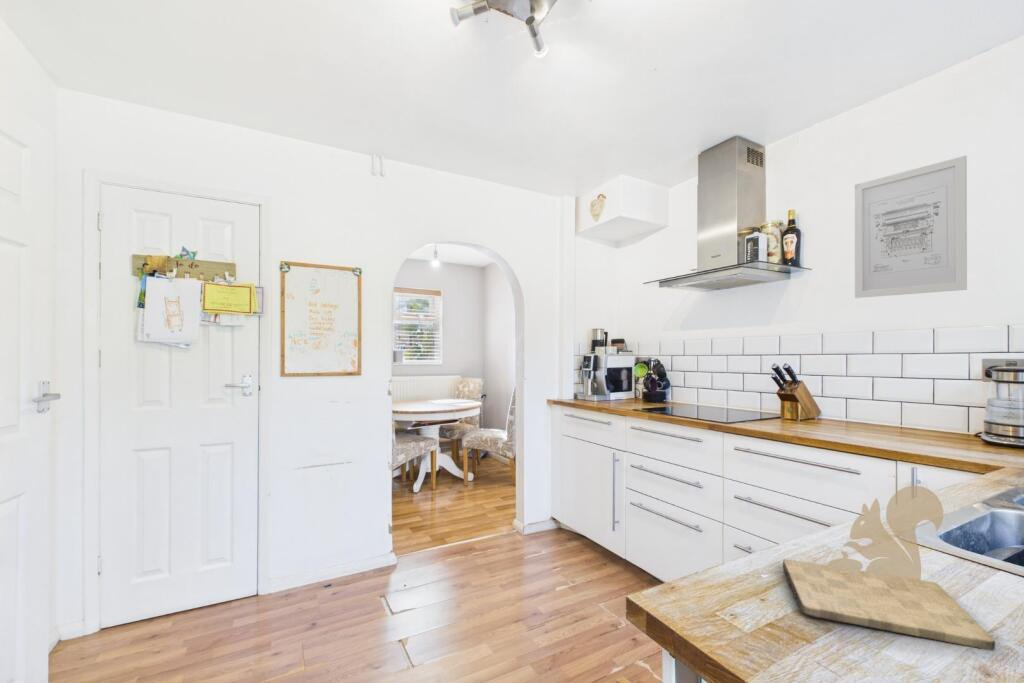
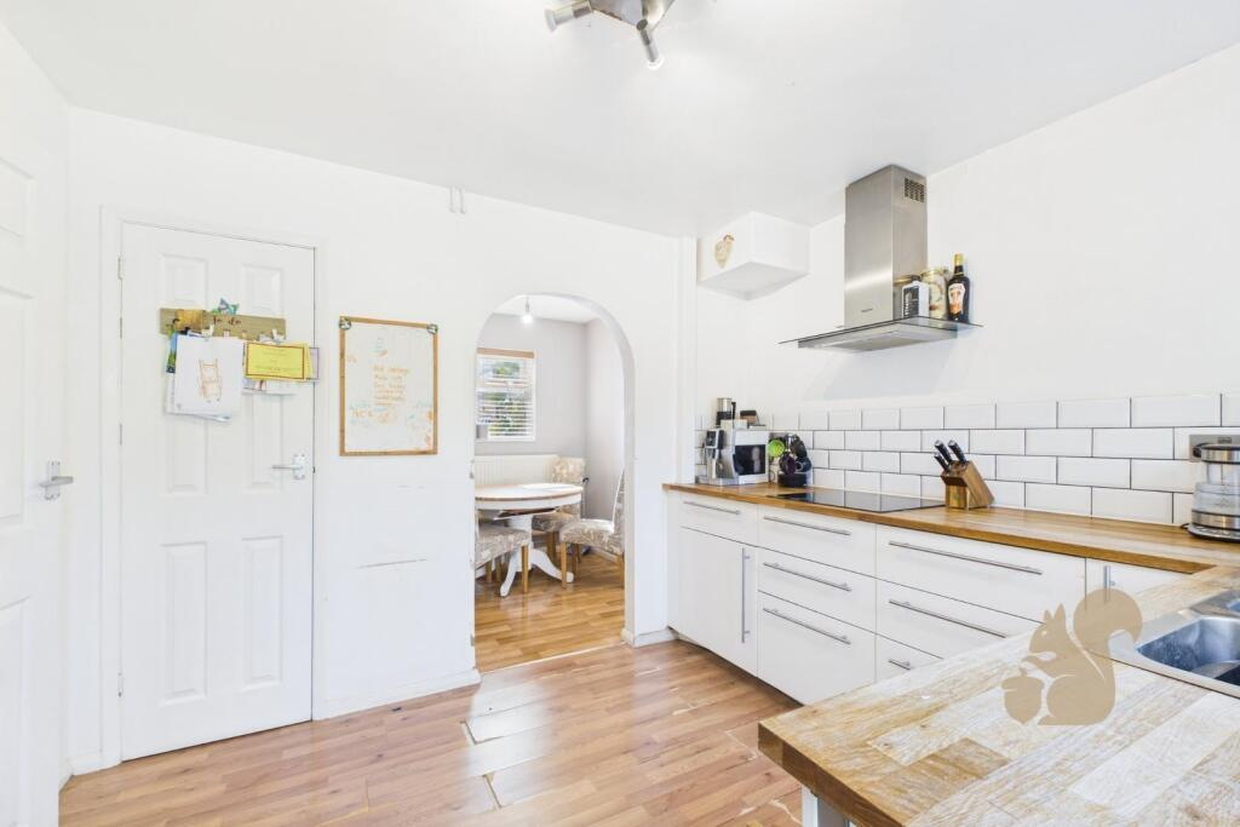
- cutting board (872, 597)
- wall art (906, 232)
